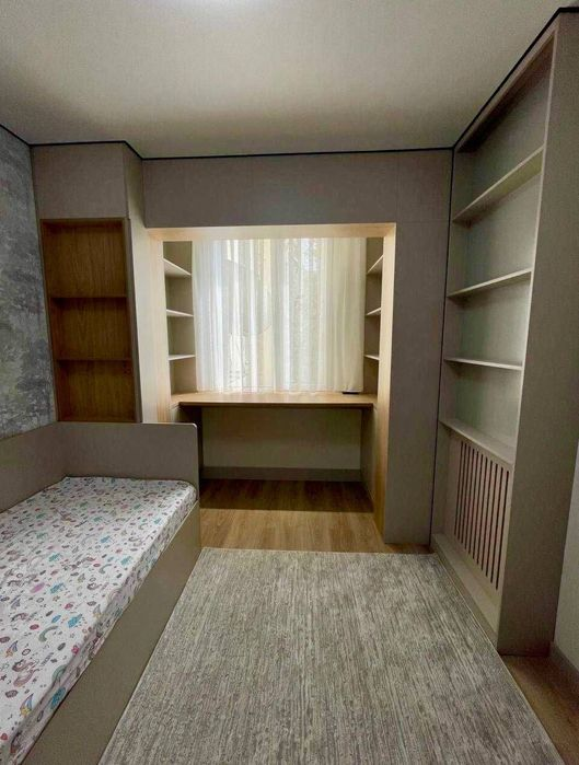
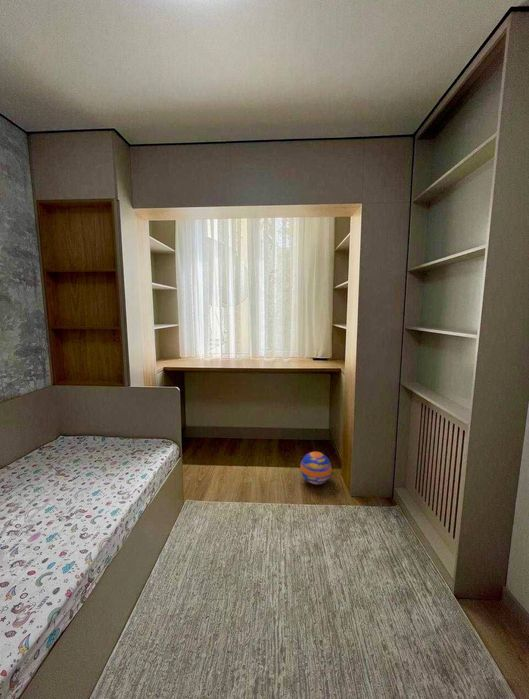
+ ball (315, 467)
